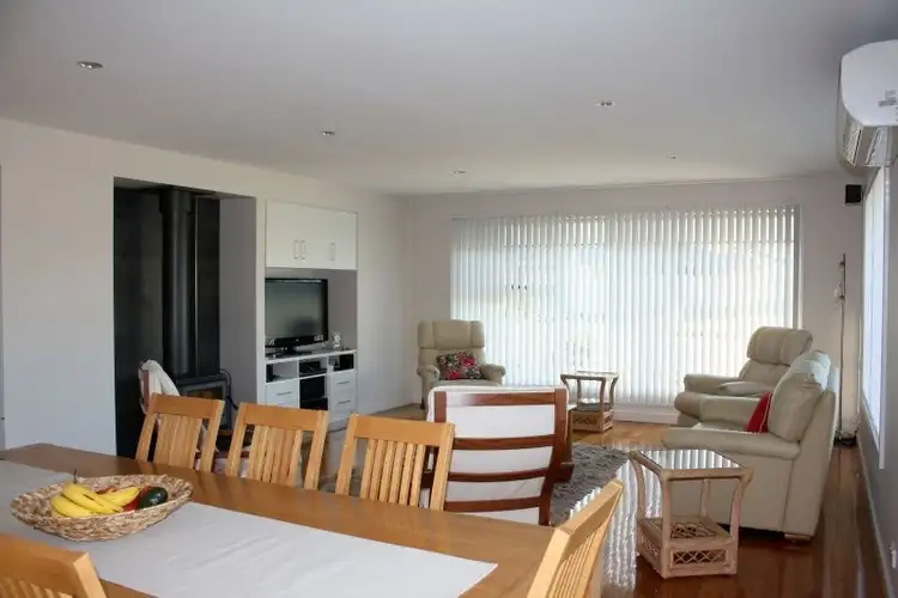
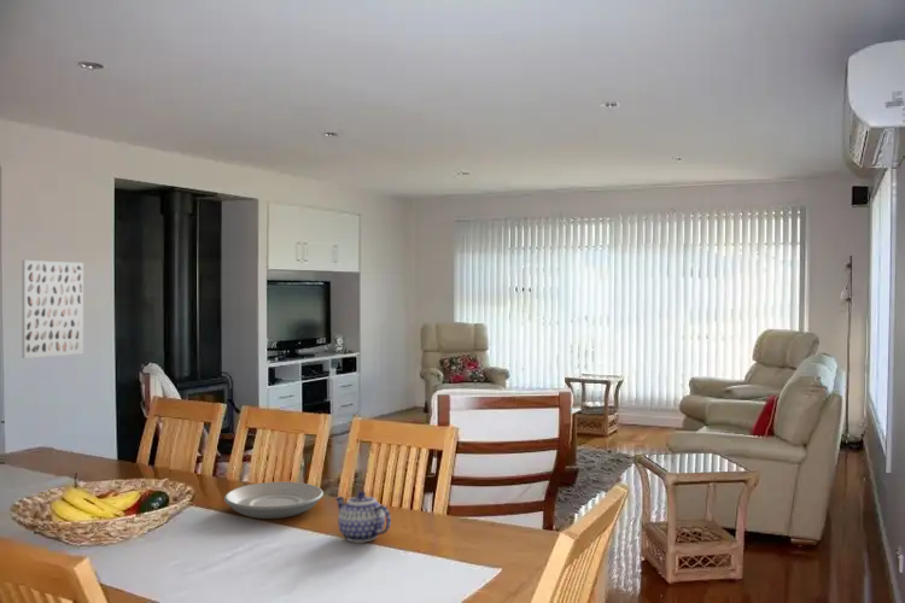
+ plate (274, 500)
+ teapot (361, 514)
+ wall art (53, 309)
